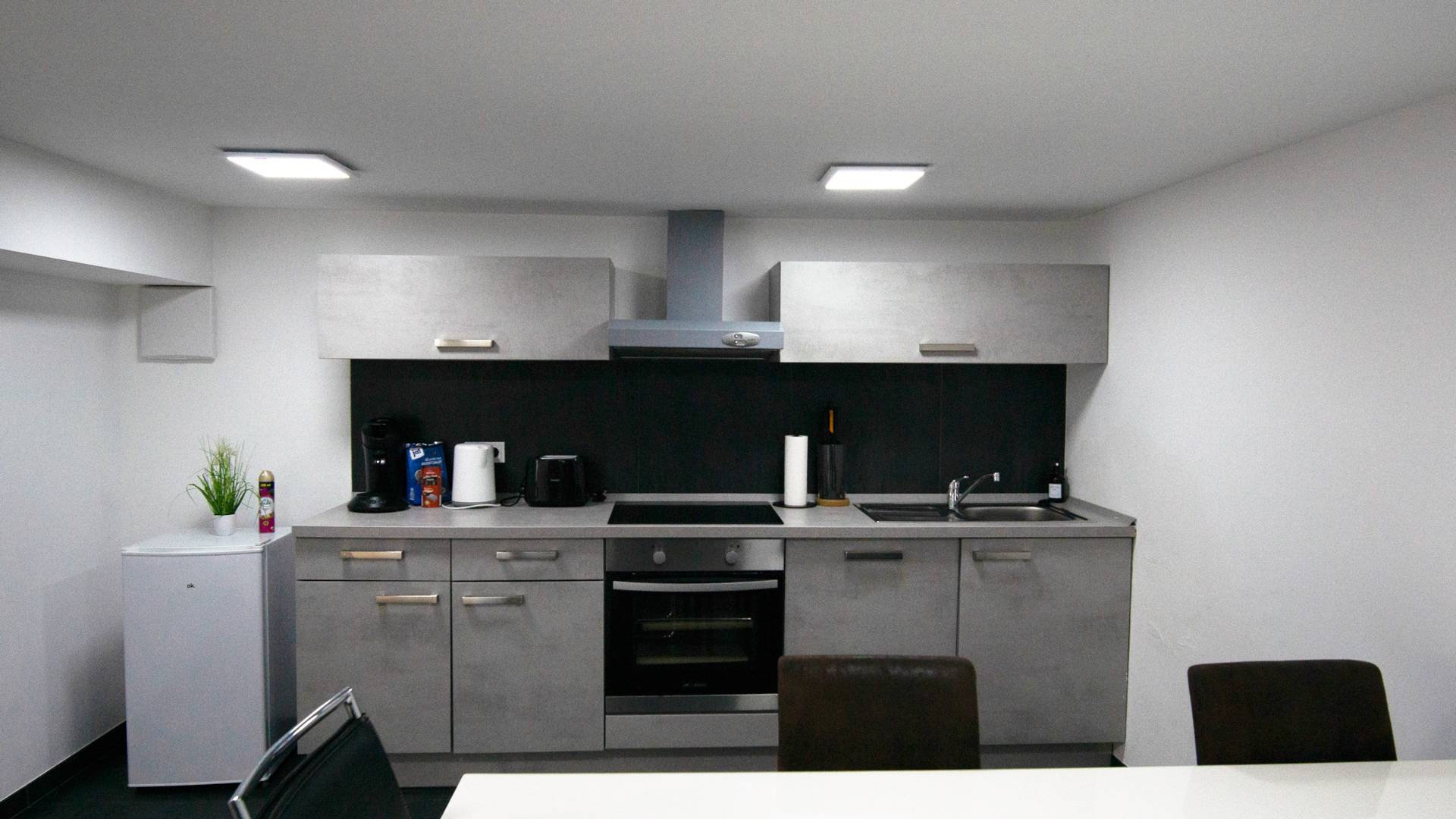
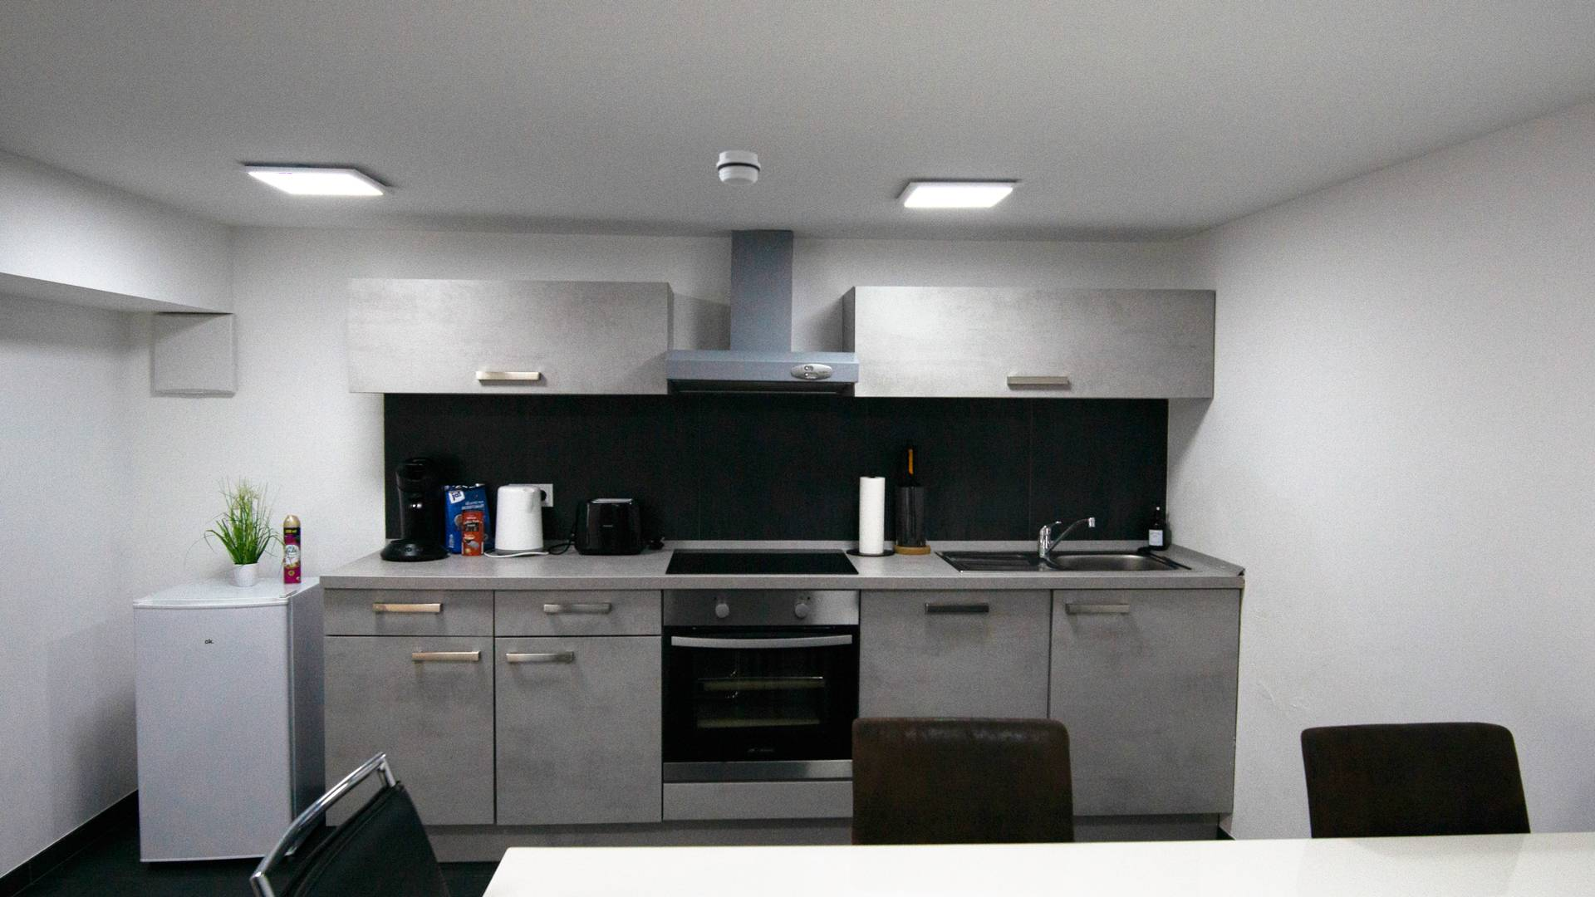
+ smoke detector (738, 169)
